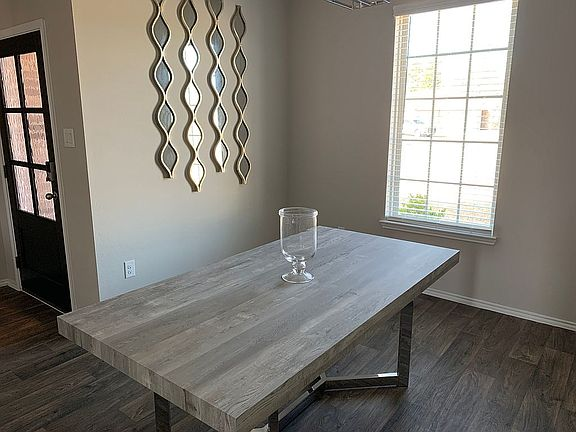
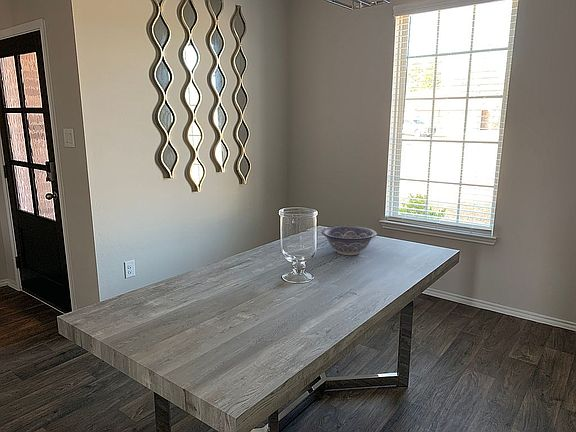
+ decorative bowl (348, 242)
